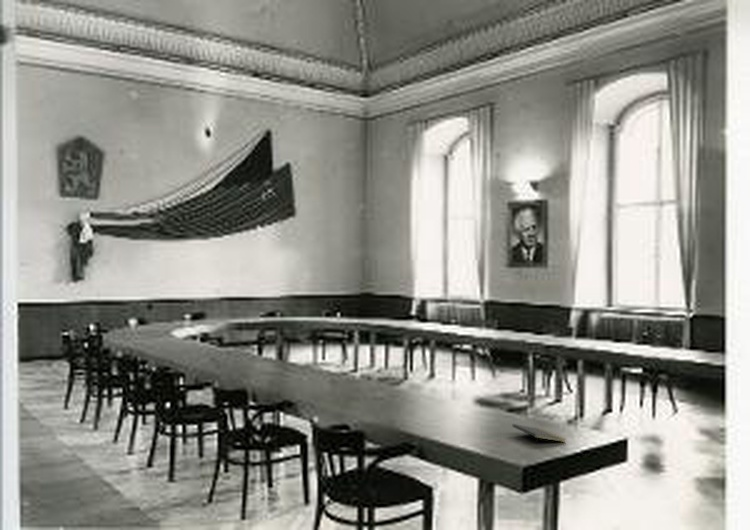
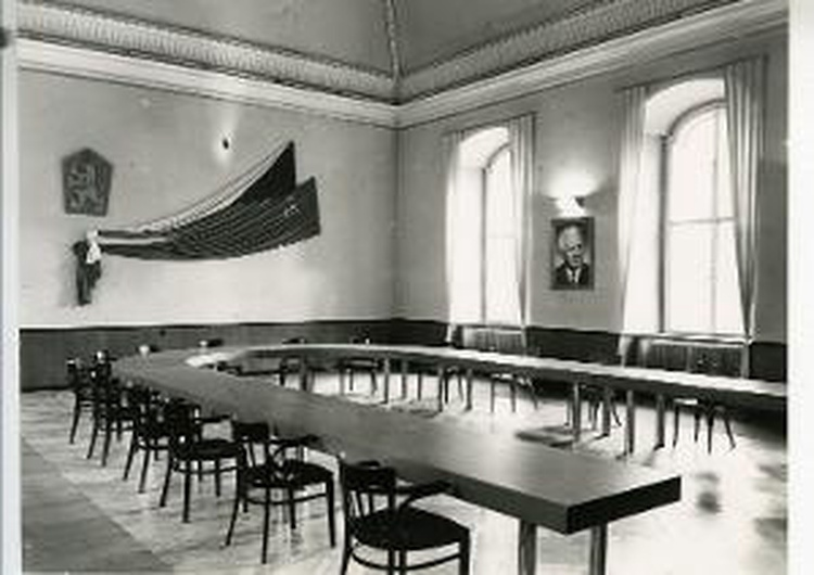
- notepad (538, 432)
